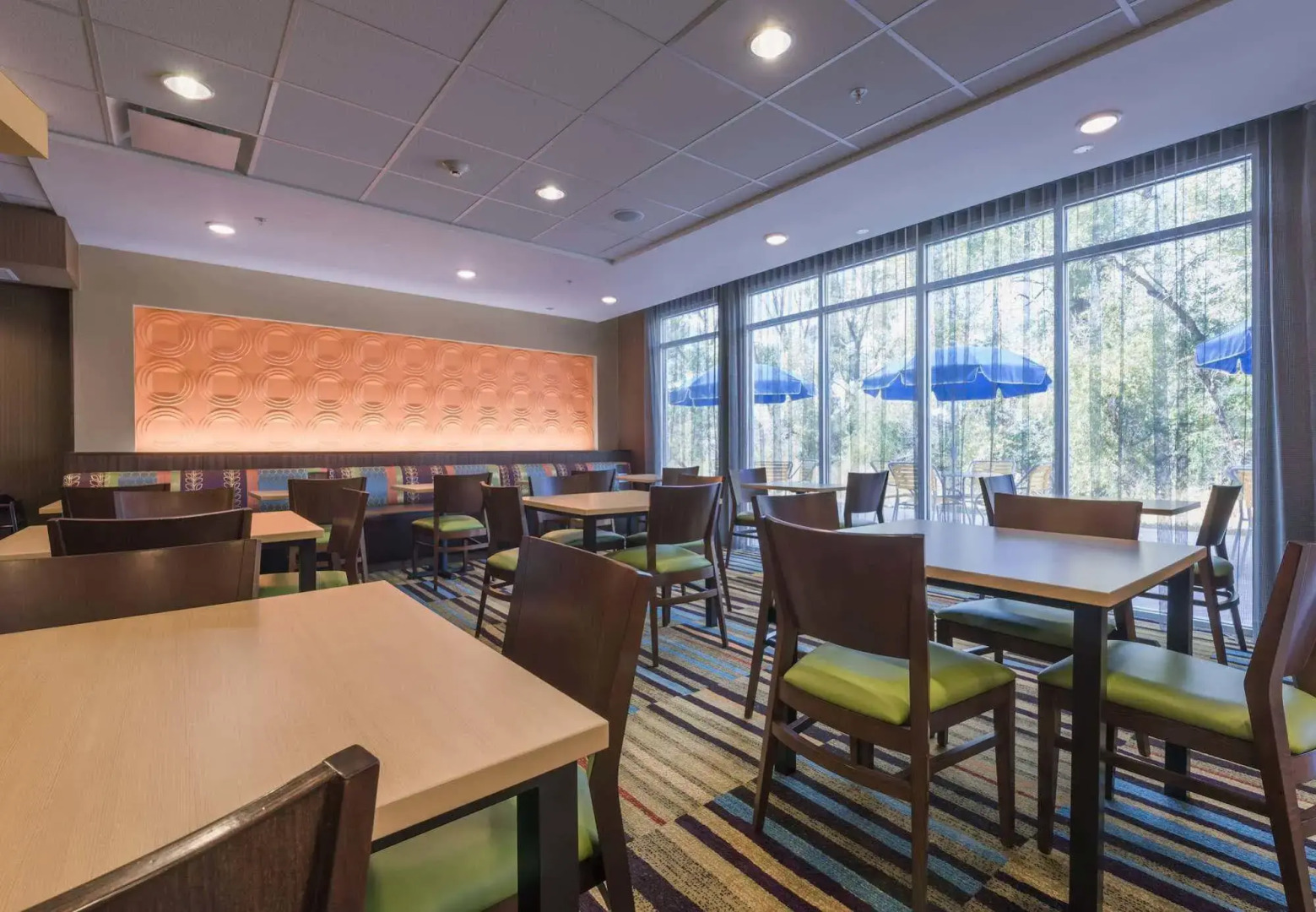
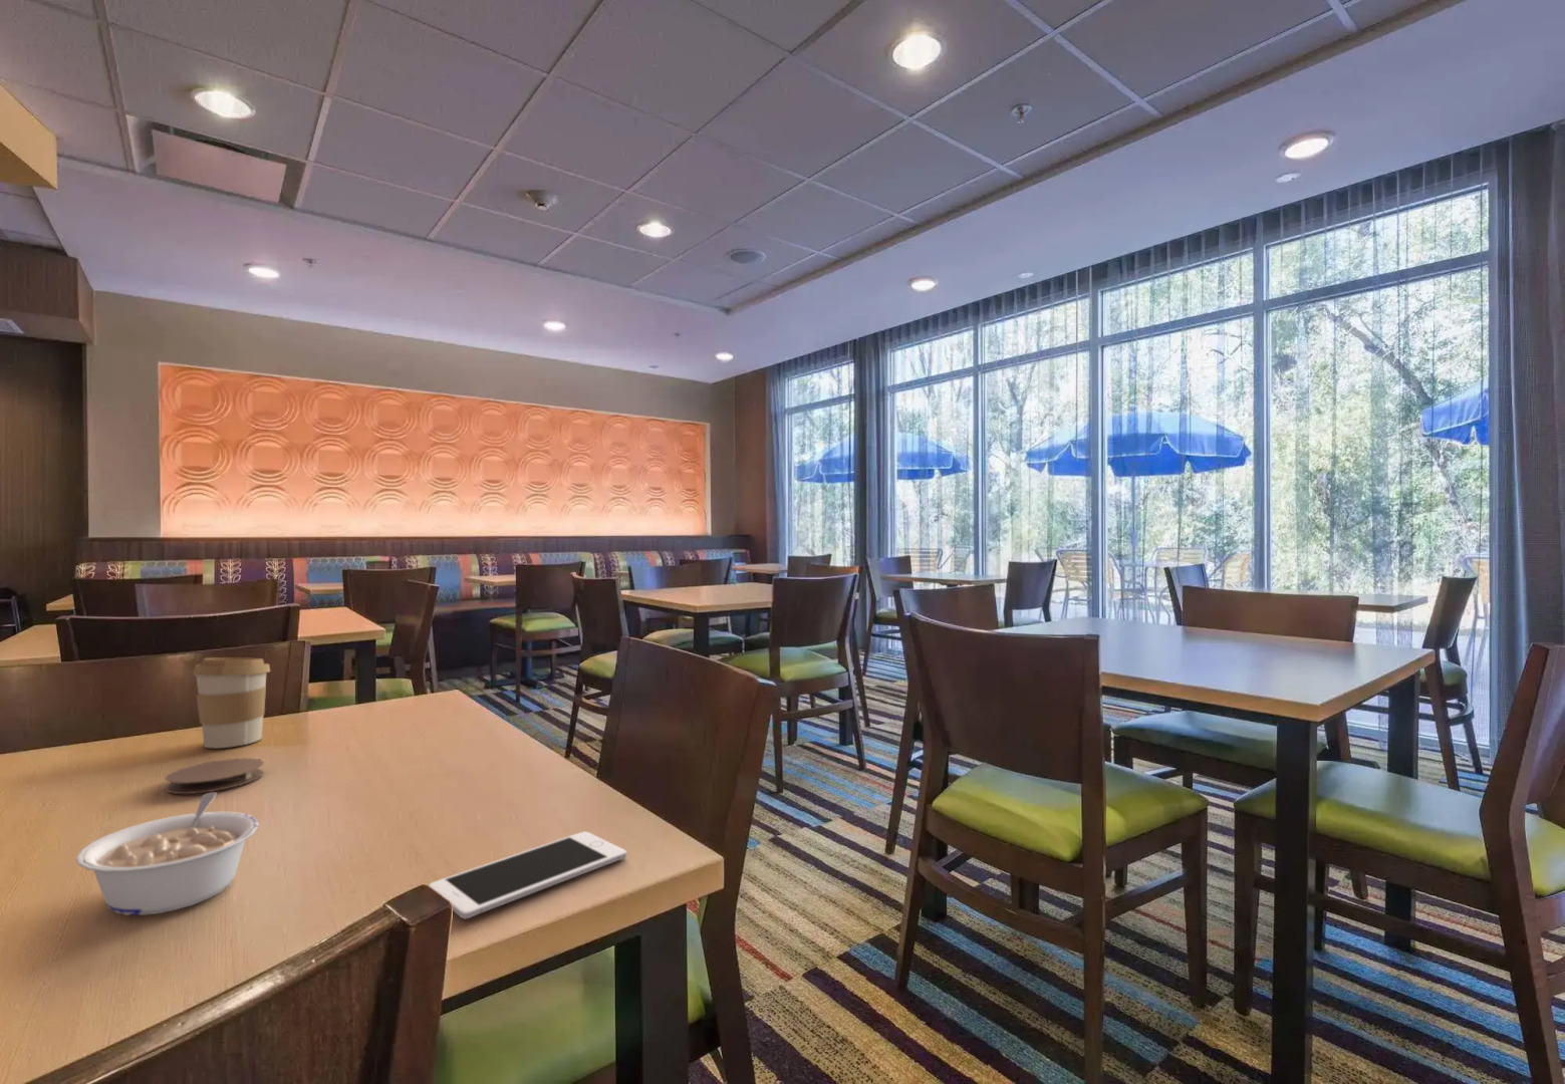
+ cell phone (532, 869)
+ legume (171, 857)
+ coaster (215, 775)
+ coffee cup (233, 699)
